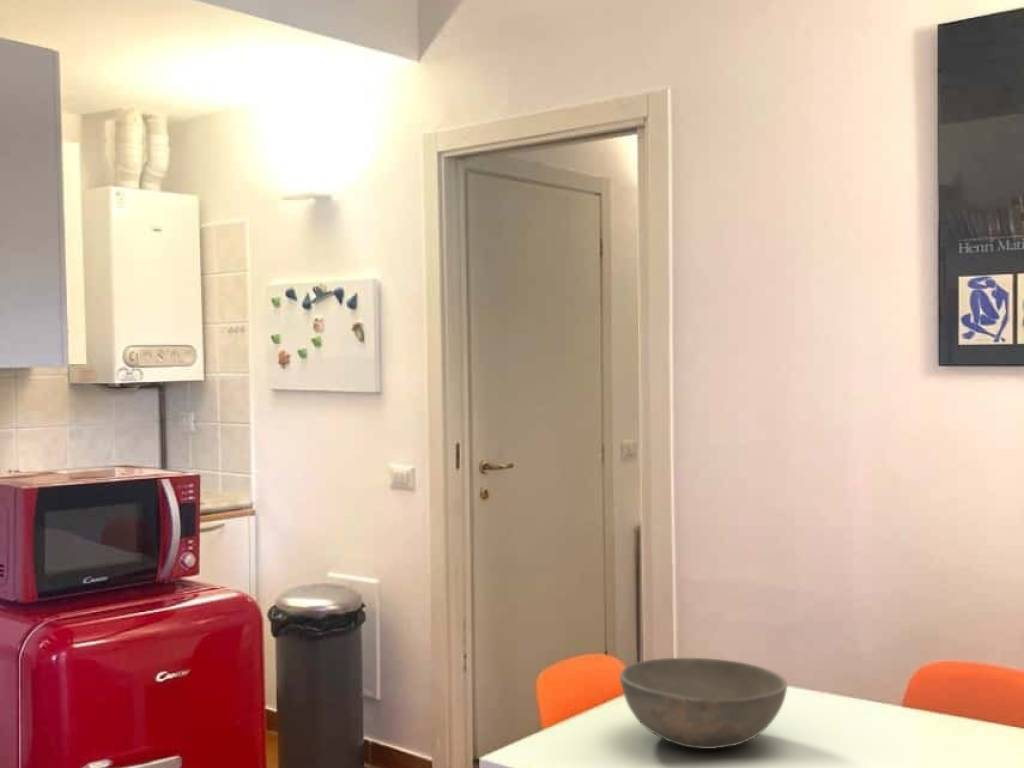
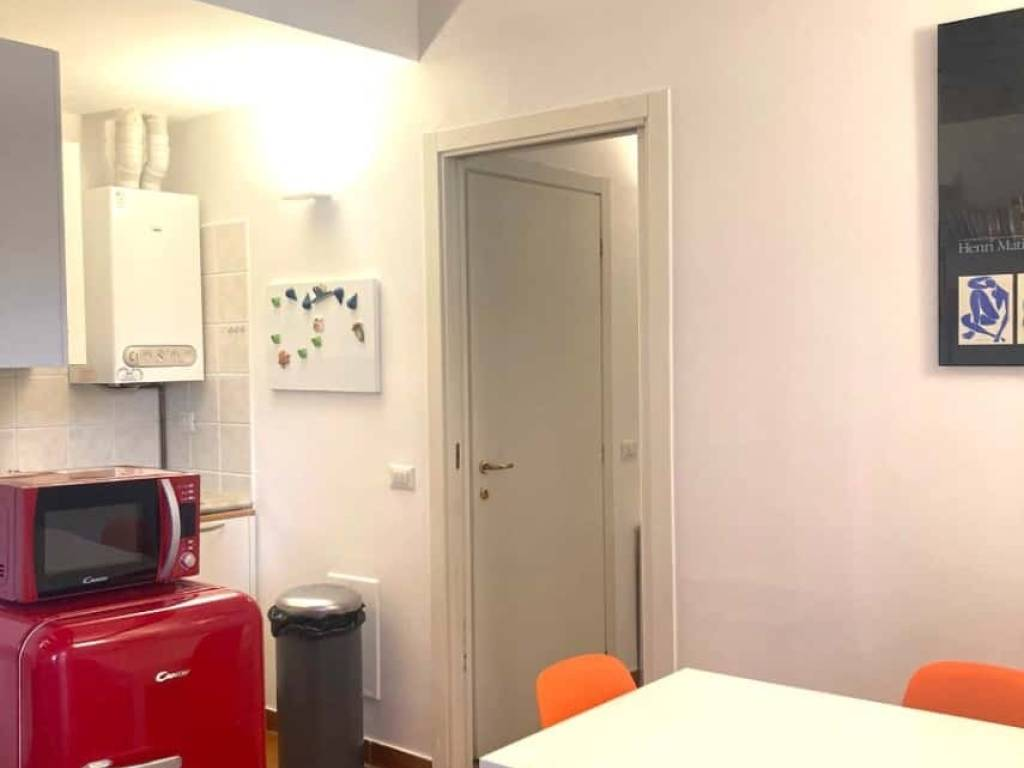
- bowl (702, 707)
